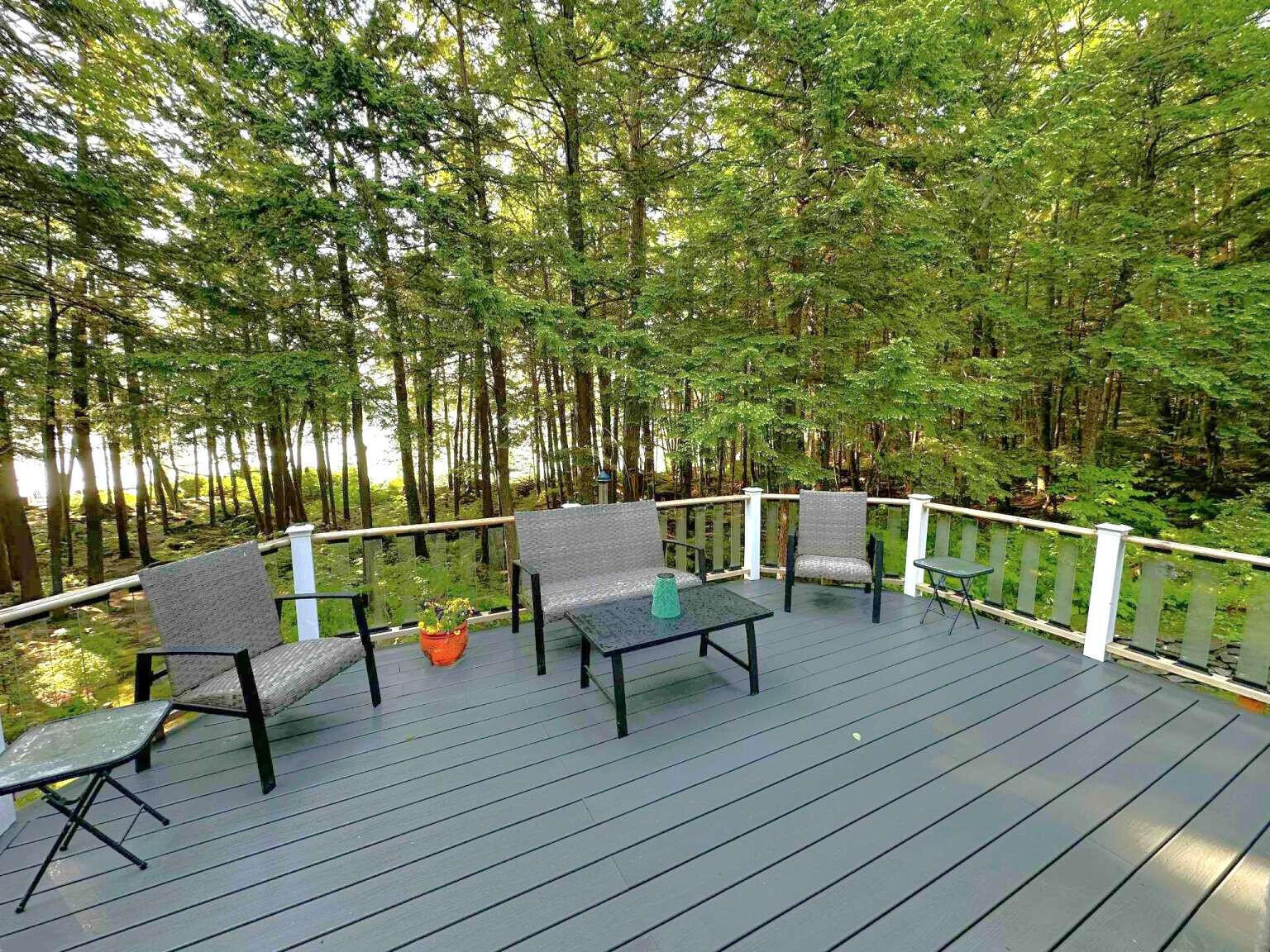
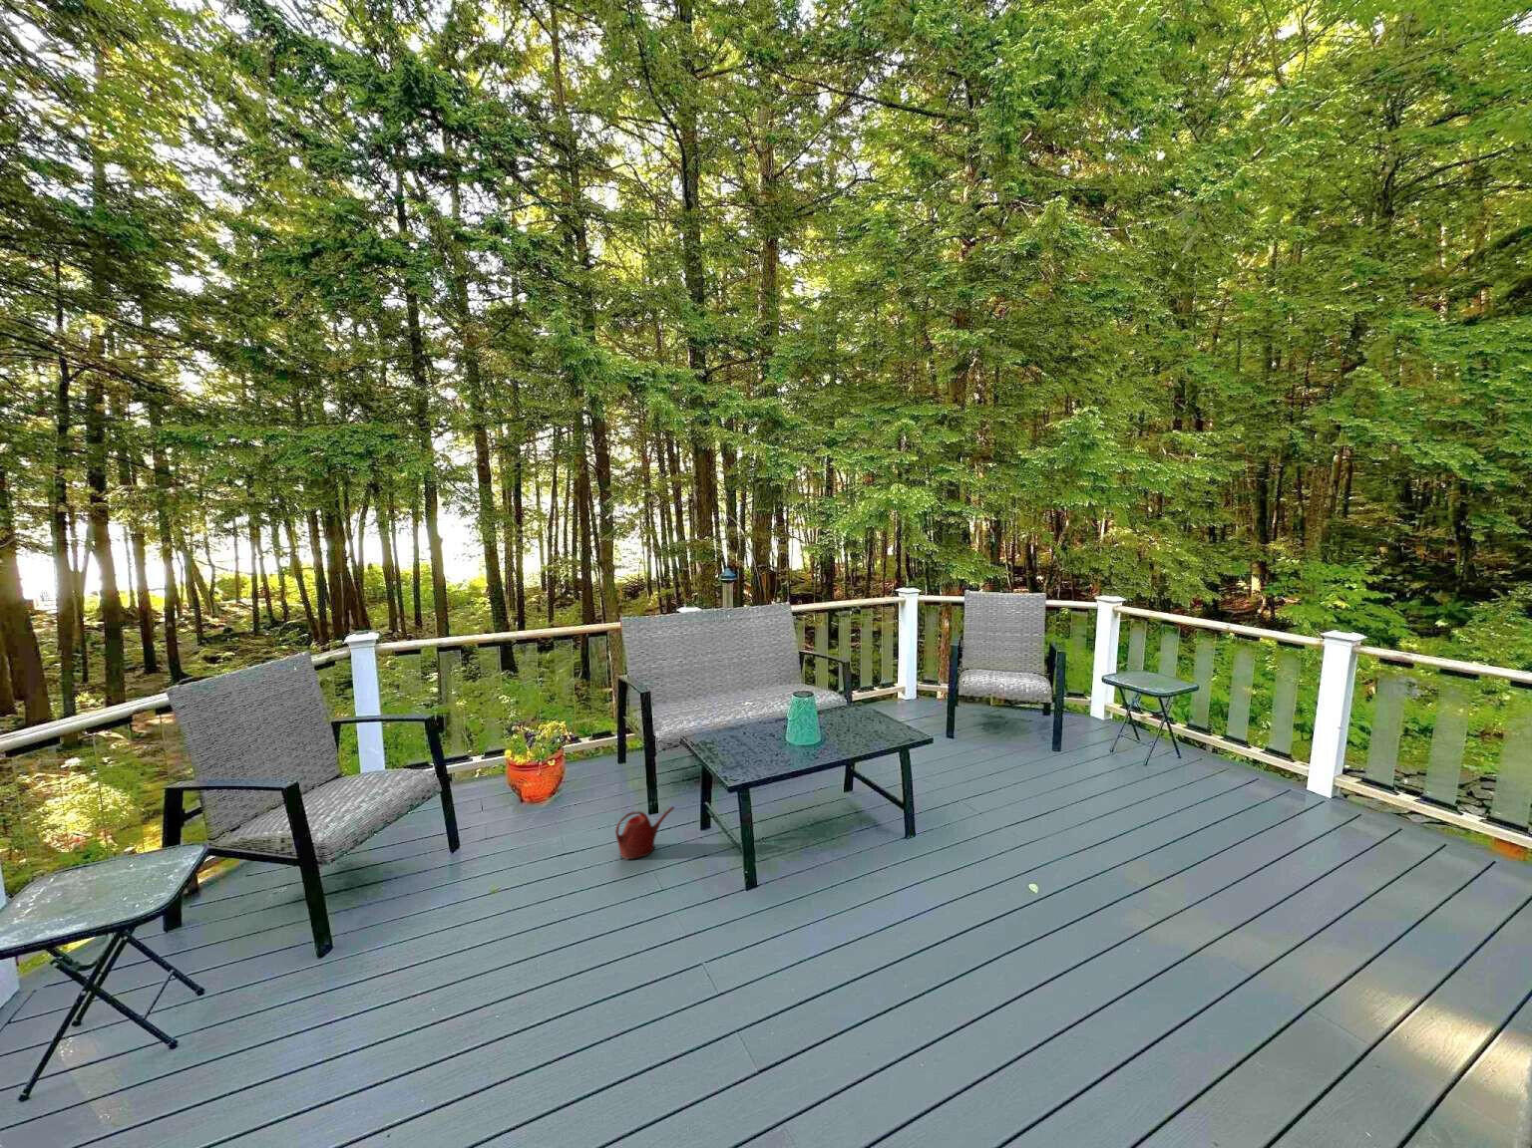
+ watering can (647, 828)
